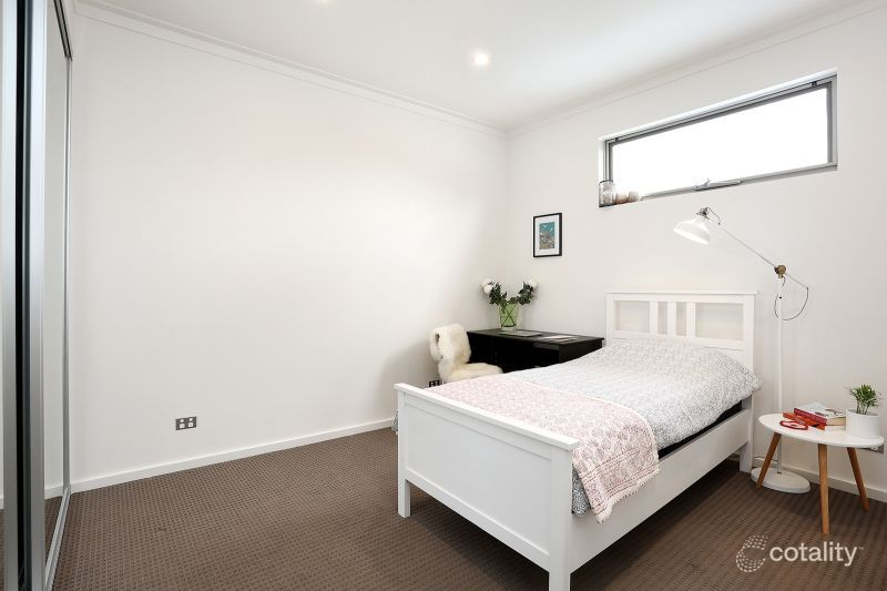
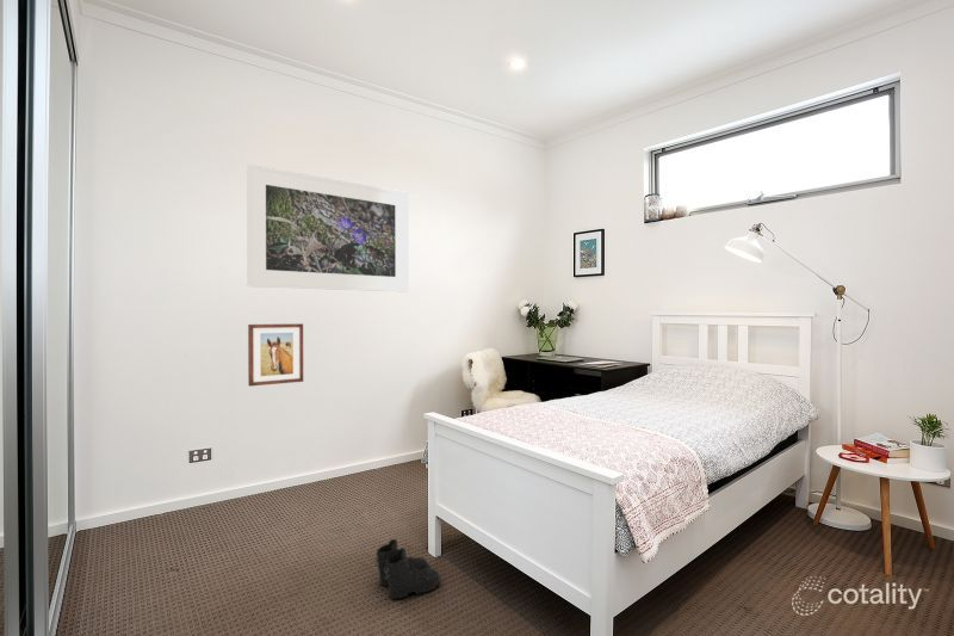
+ wall art (275, 353)
+ boots (408, 562)
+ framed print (335, 234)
